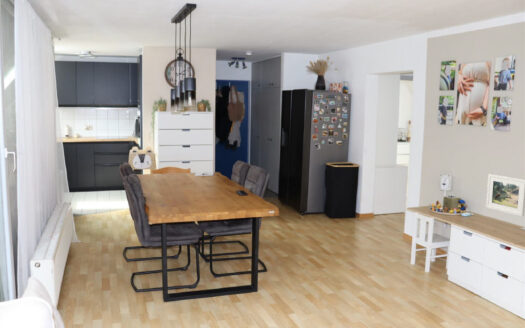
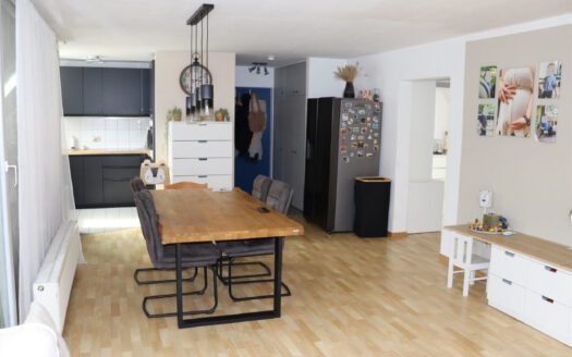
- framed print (505, 194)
